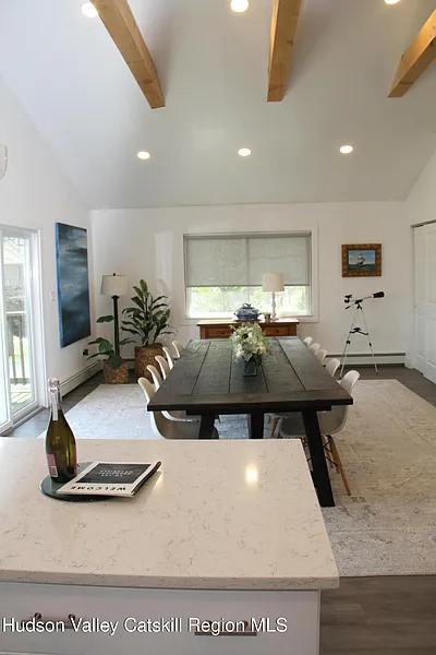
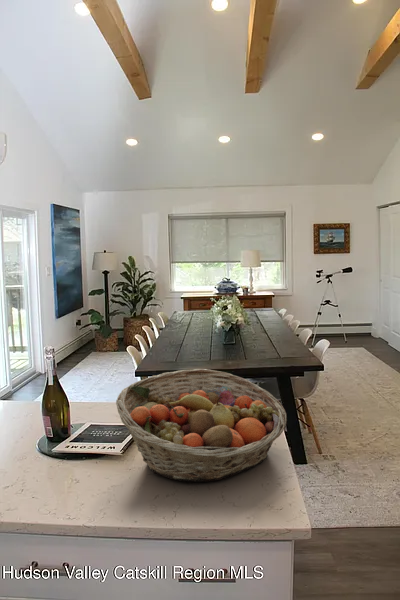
+ fruit basket (203, 419)
